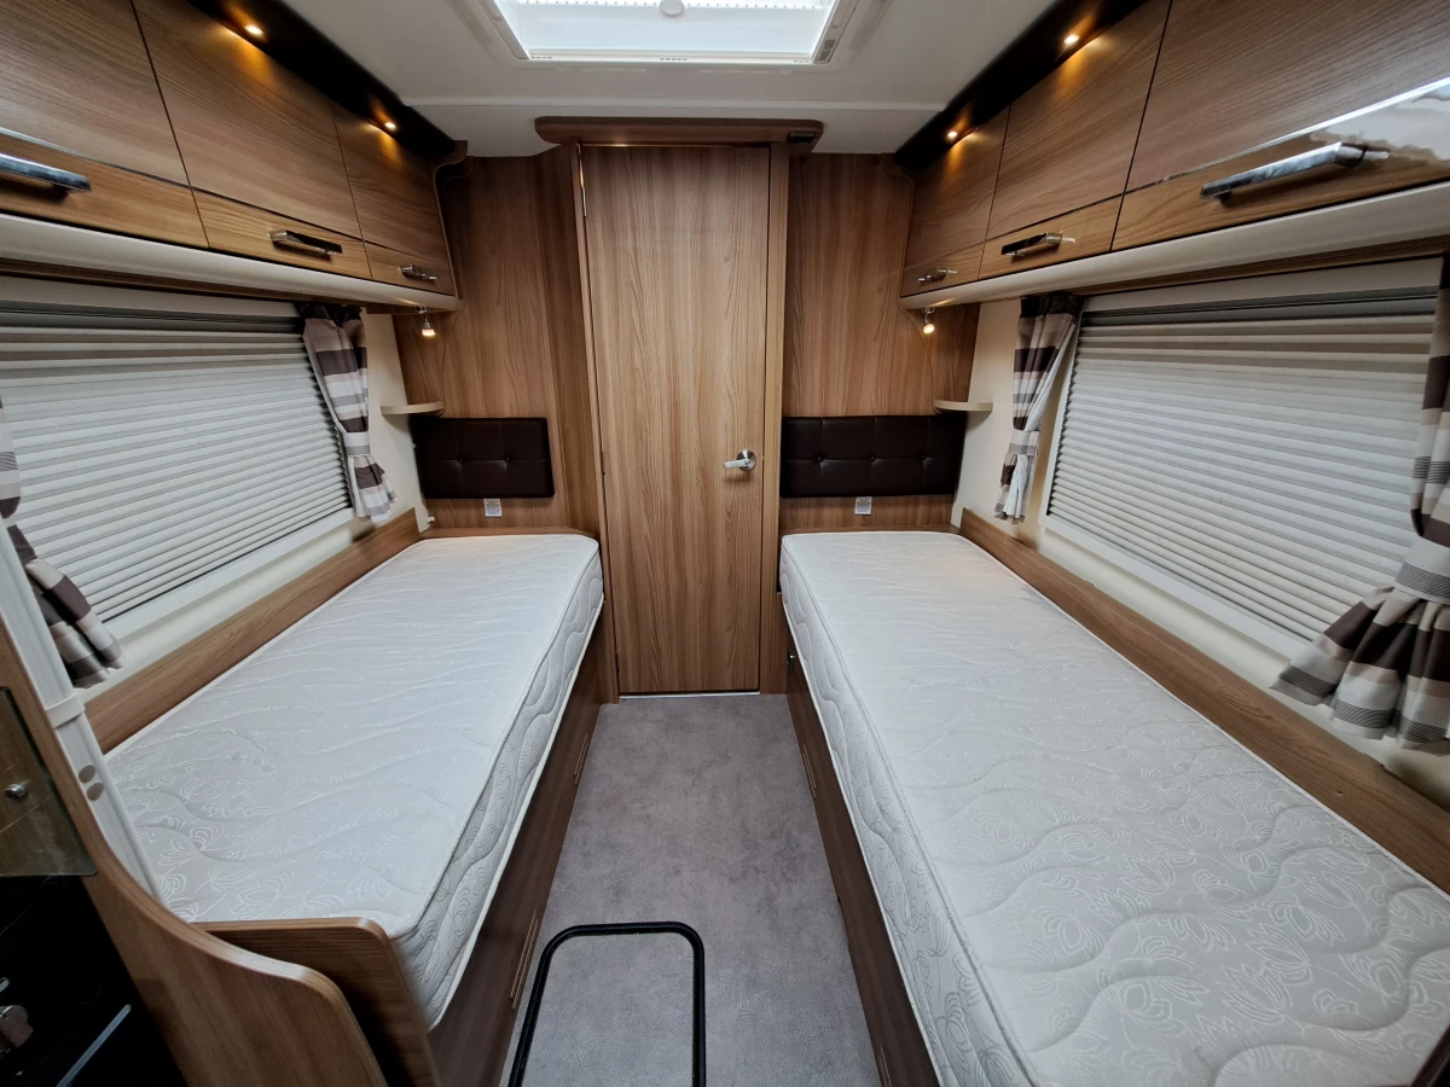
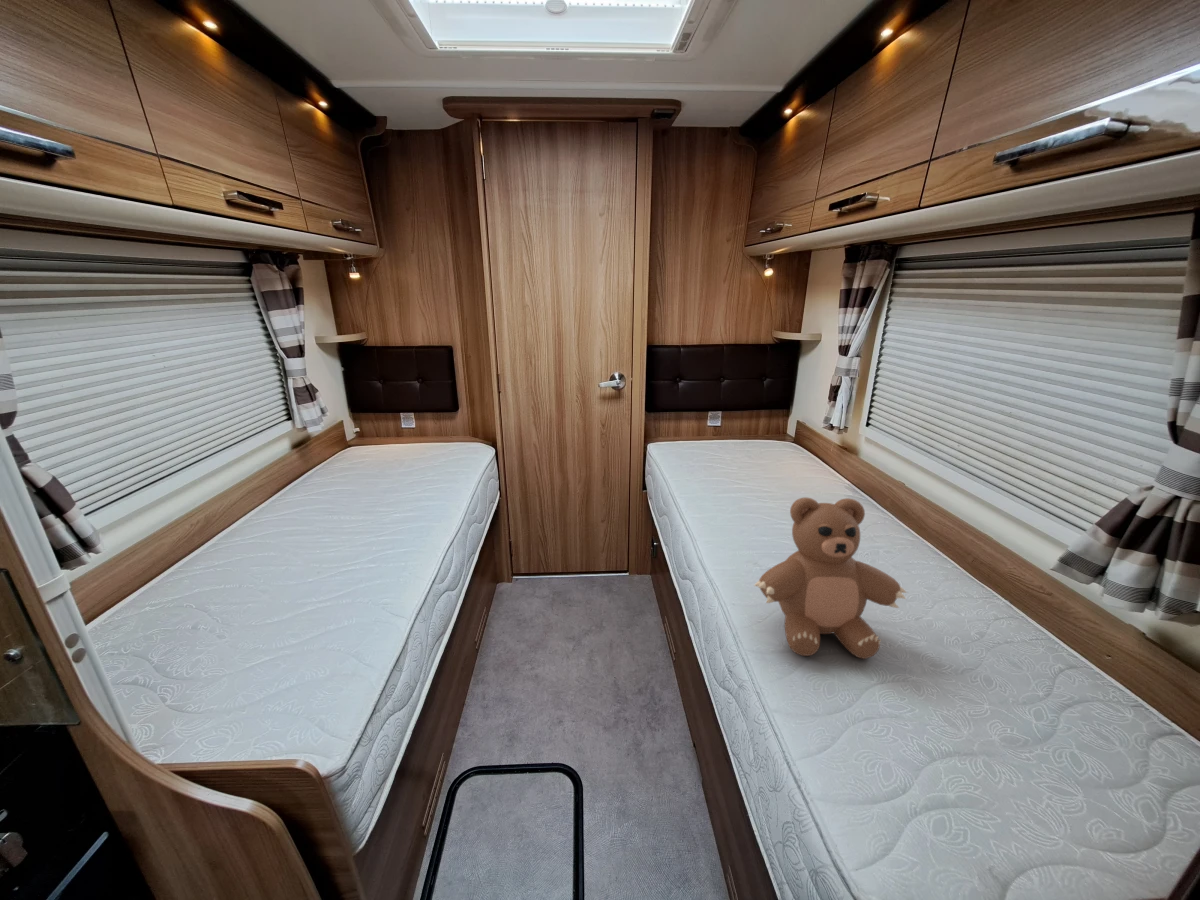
+ teddy bear (826, 571)
